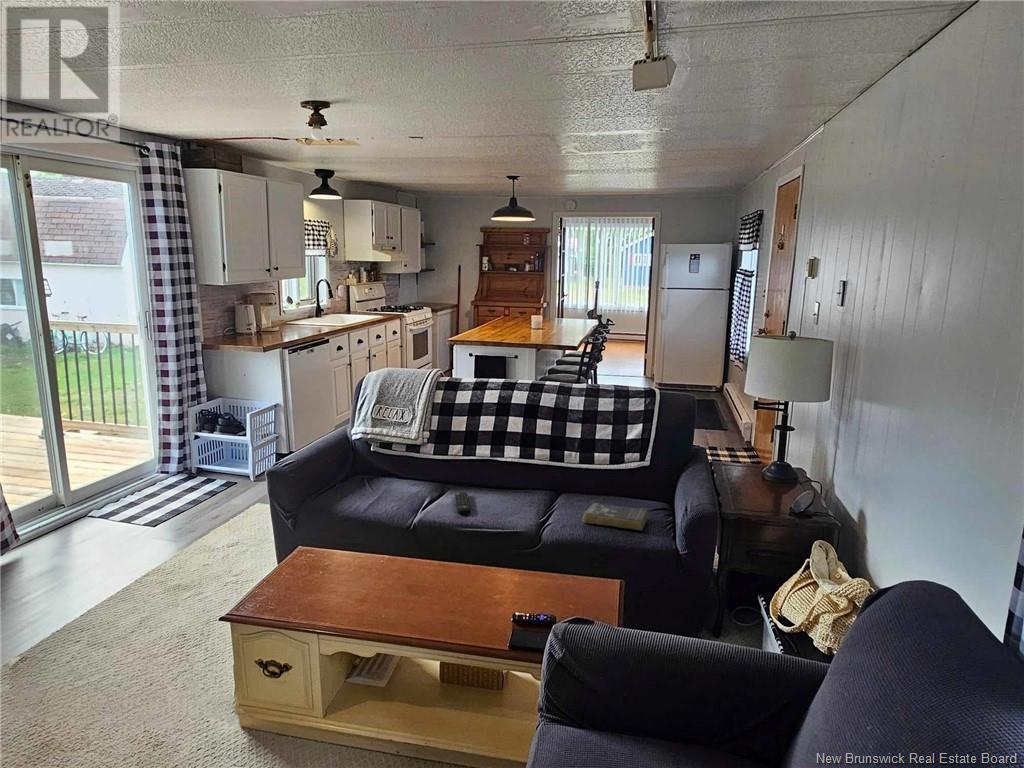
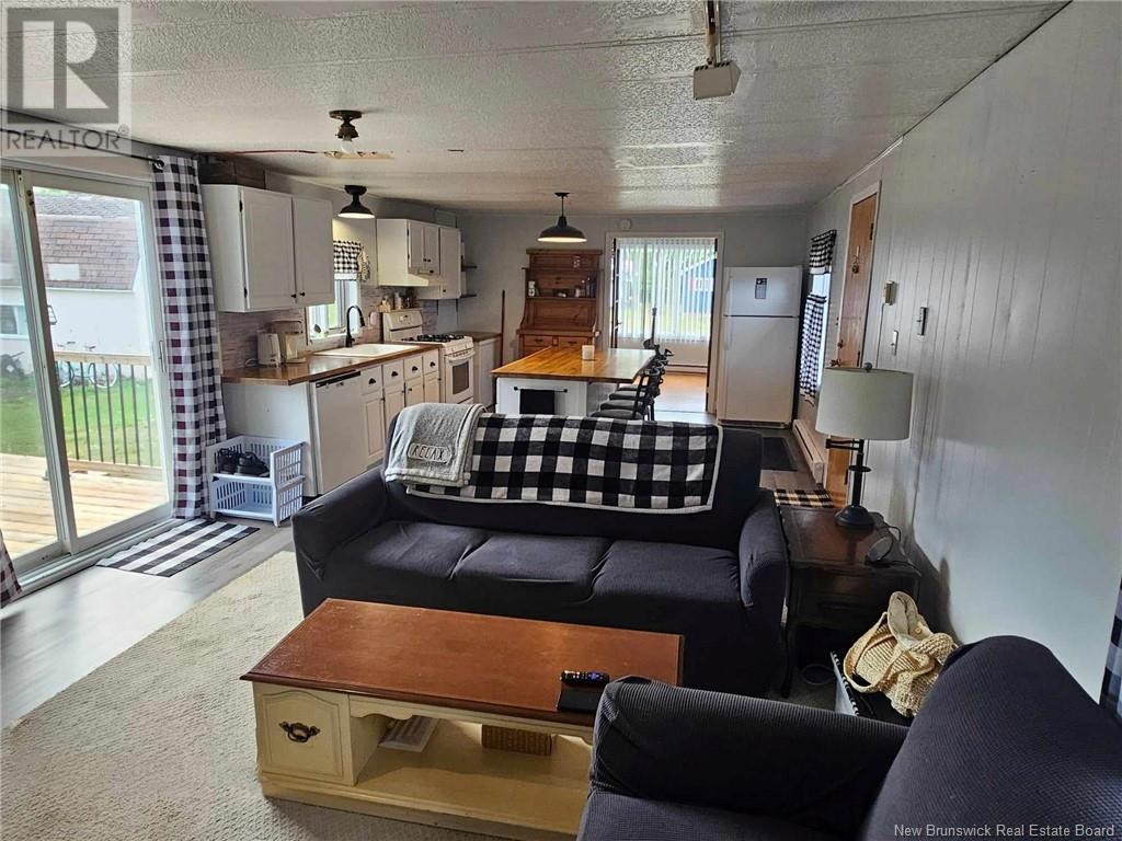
- book (615, 515)
- remote control (462, 503)
